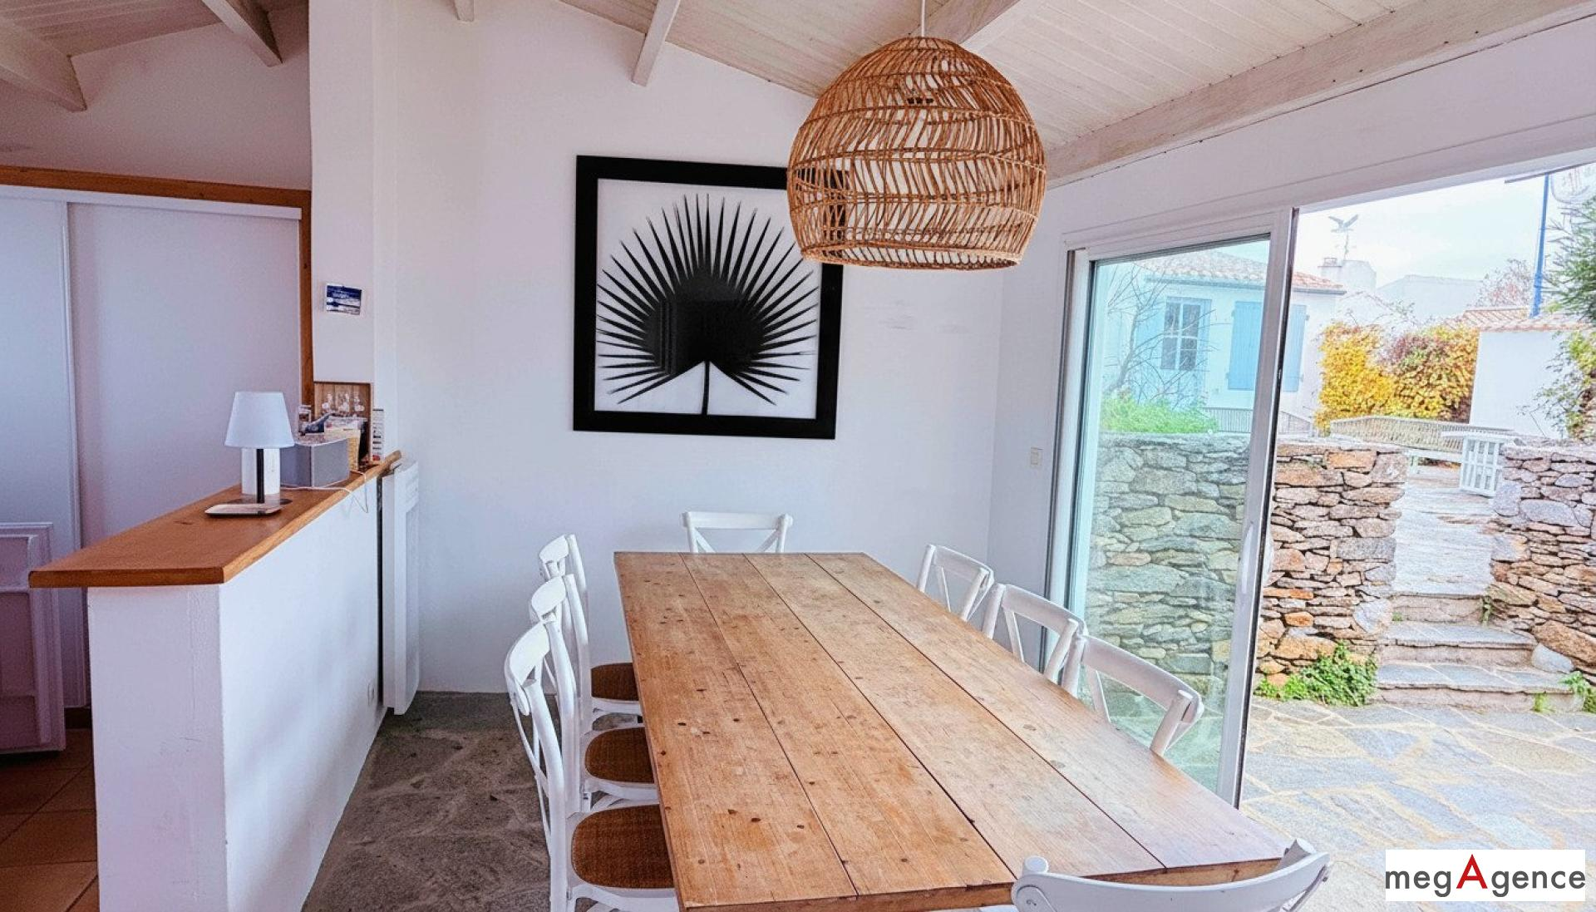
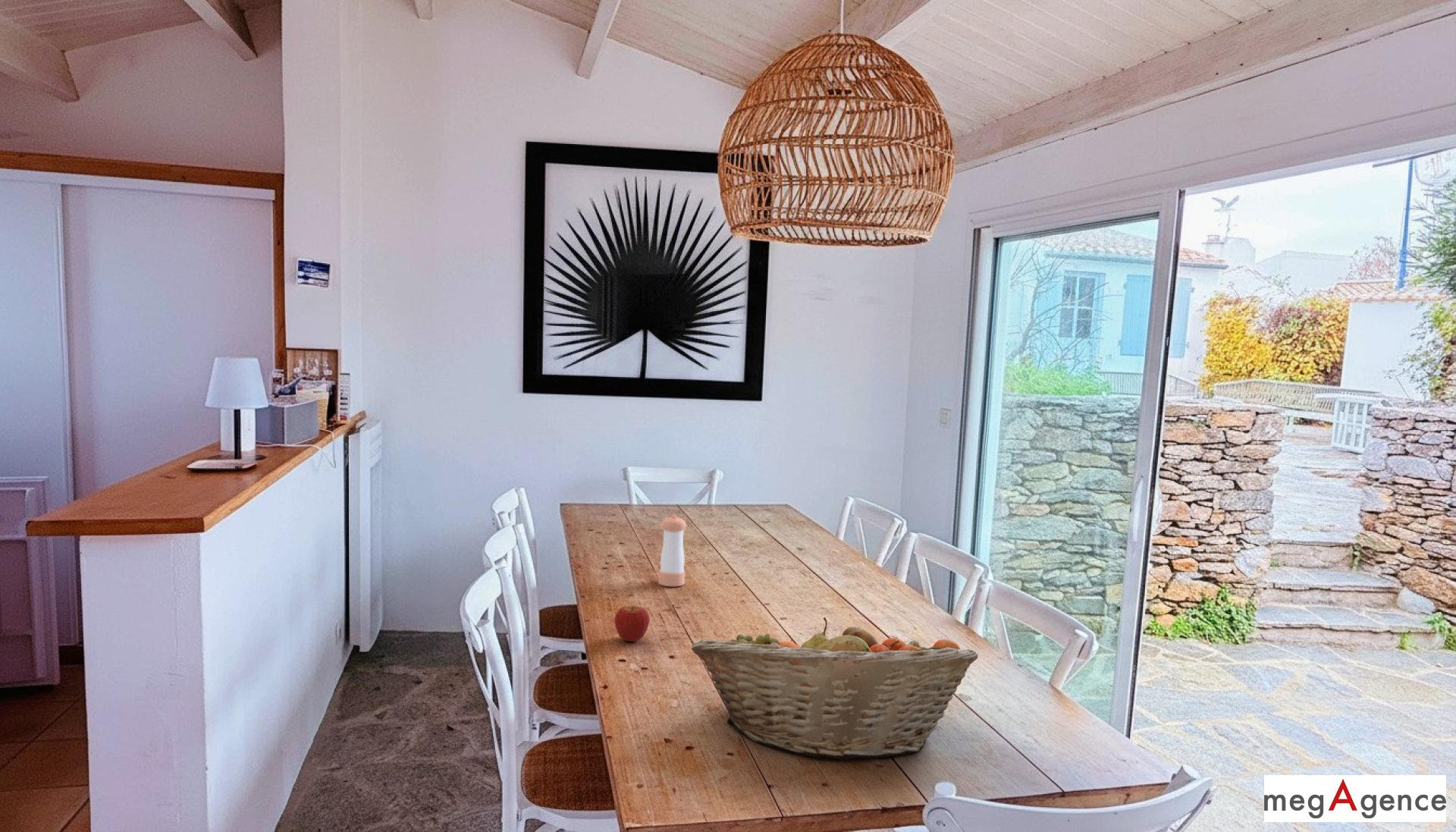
+ fruit basket (831, 672)
+ apple (632, 622)
+ pepper shaker (673, 549)
